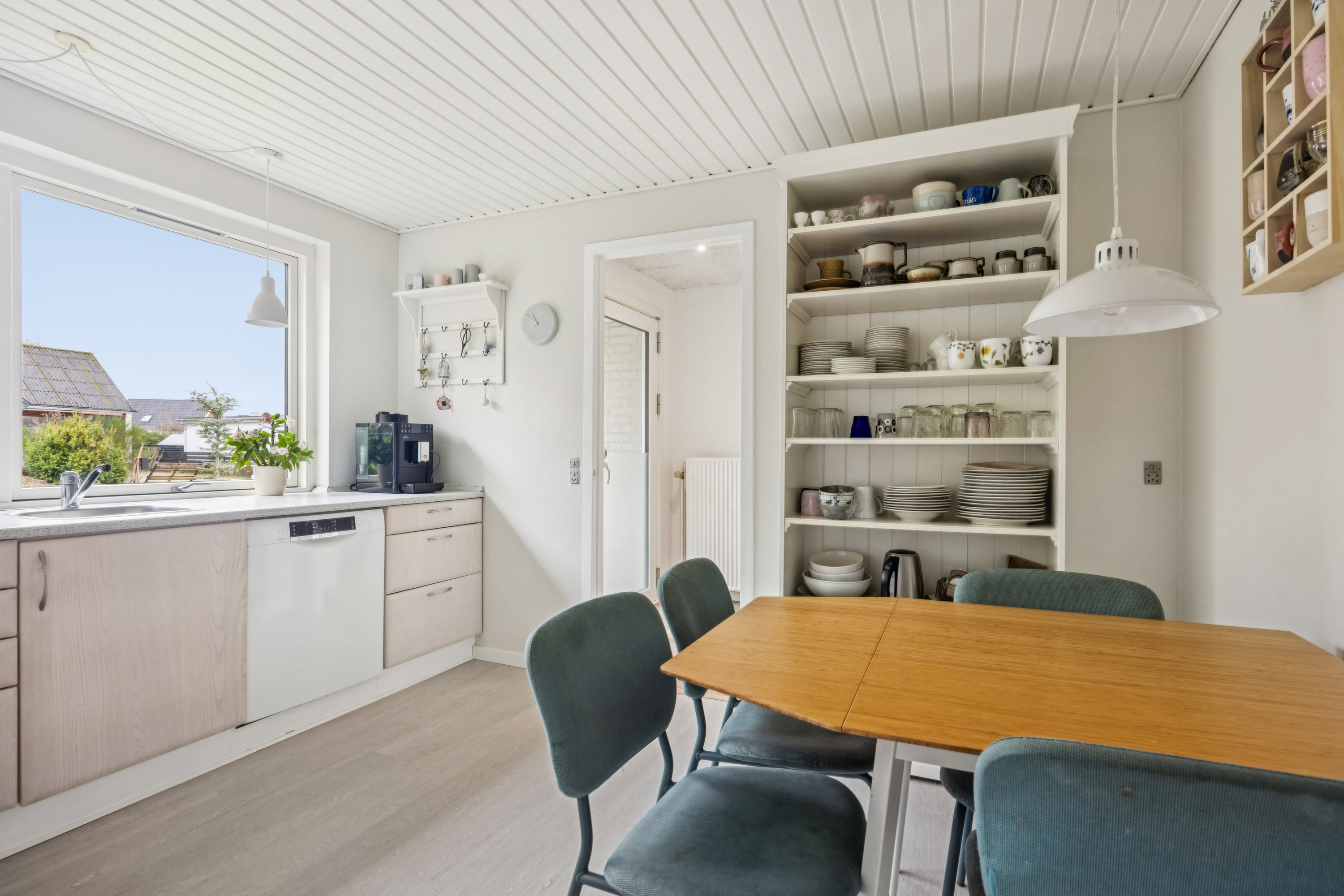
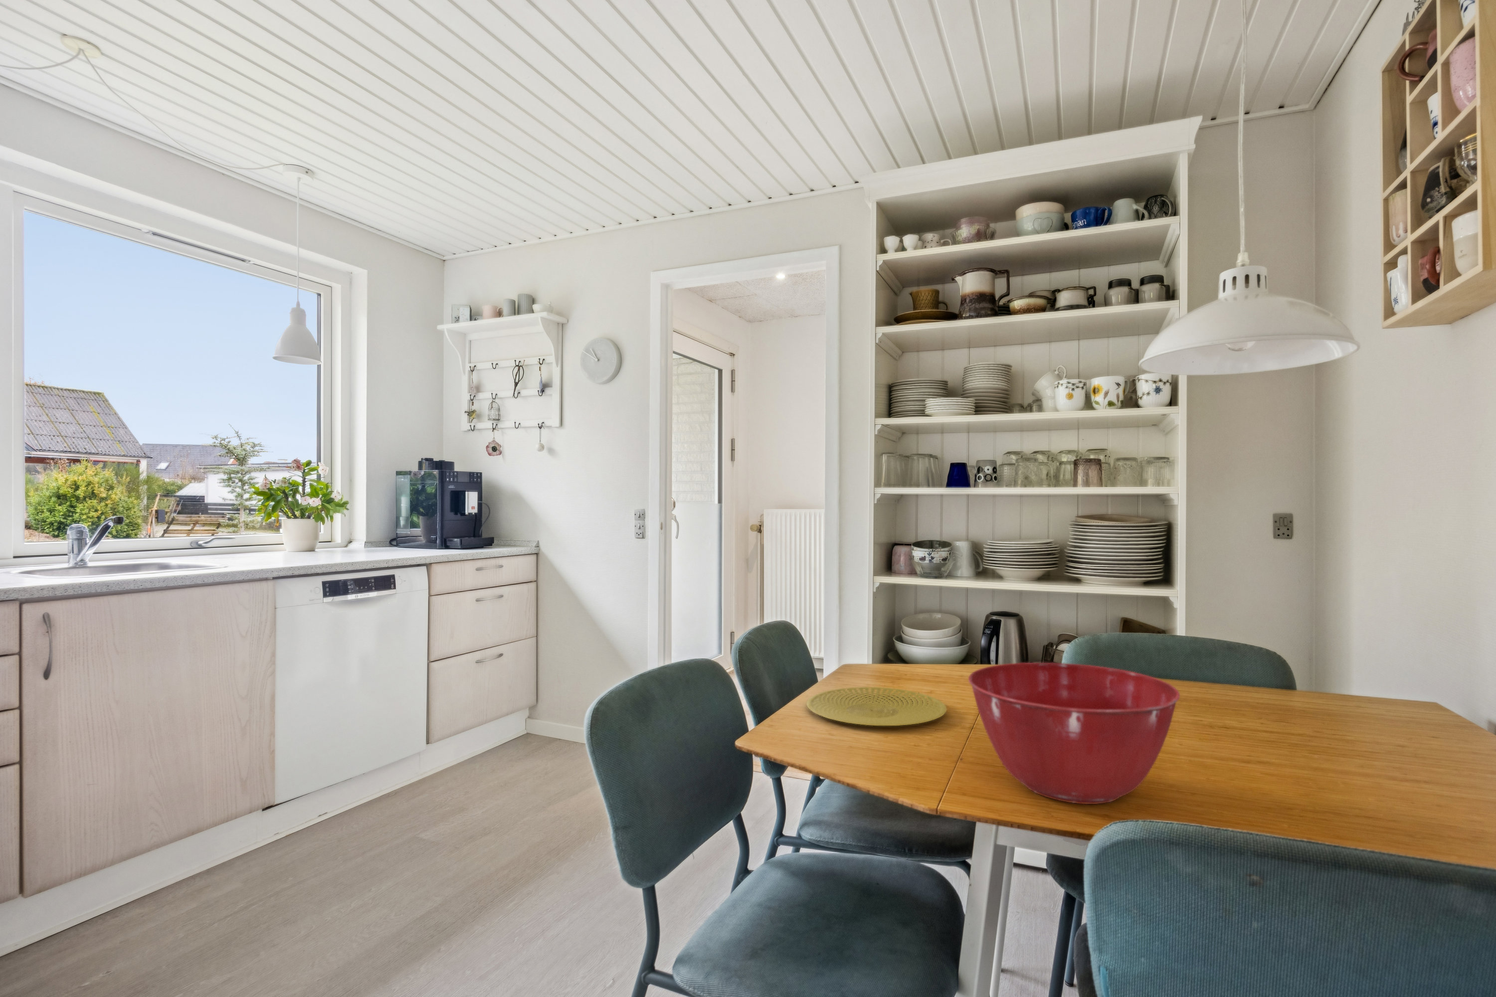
+ mixing bowl (1069, 733)
+ plate (875, 707)
